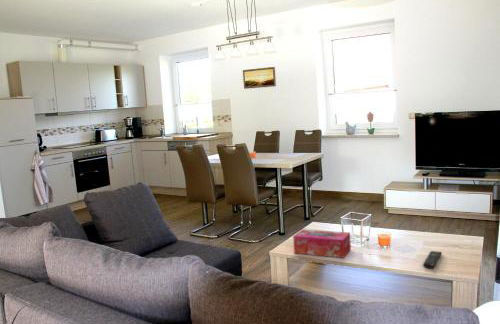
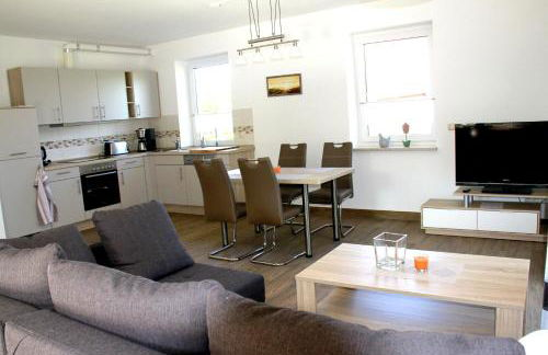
- tissue box (322, 242)
- remote control (432, 259)
